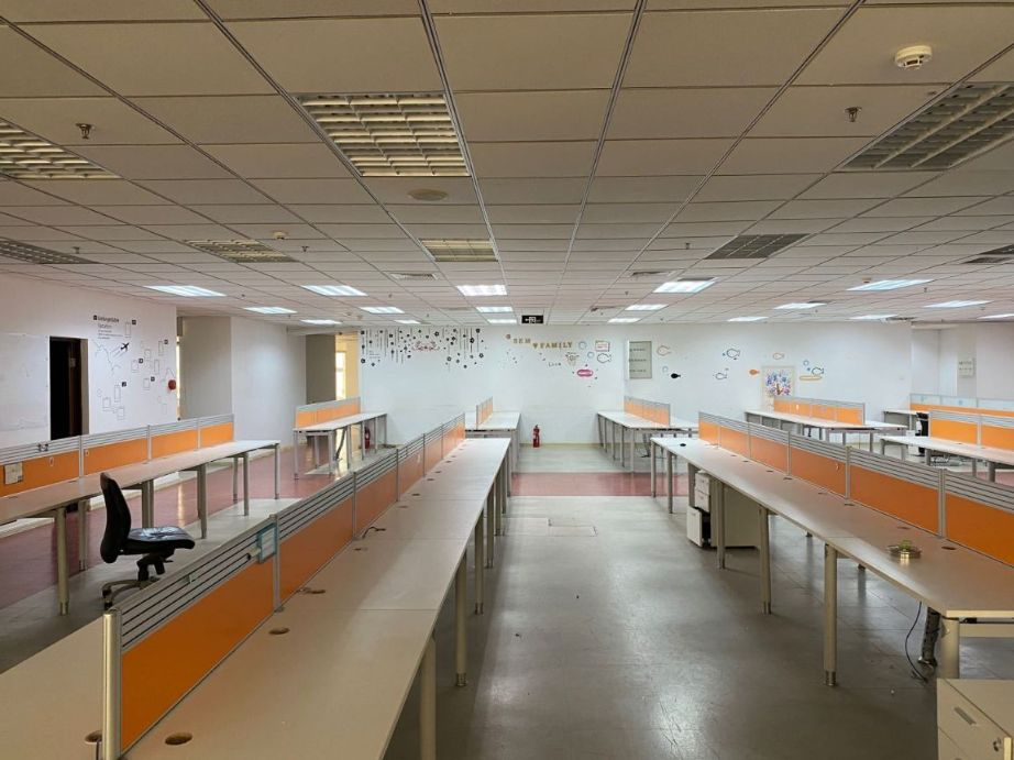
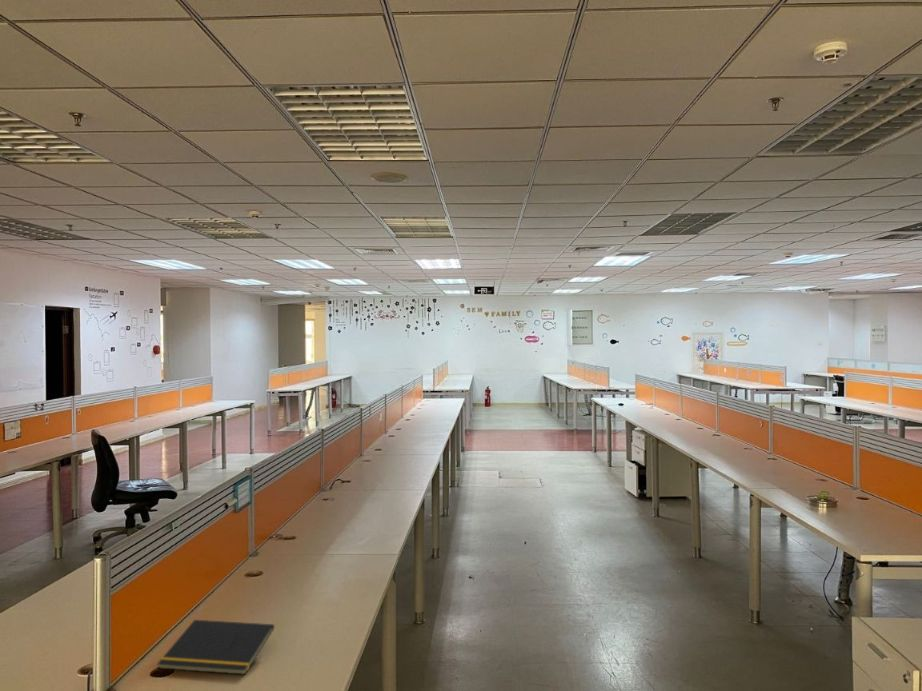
+ notepad (218, 645)
